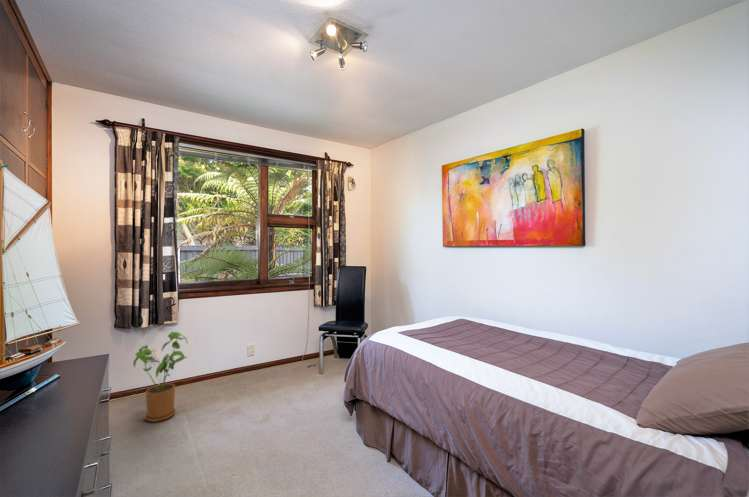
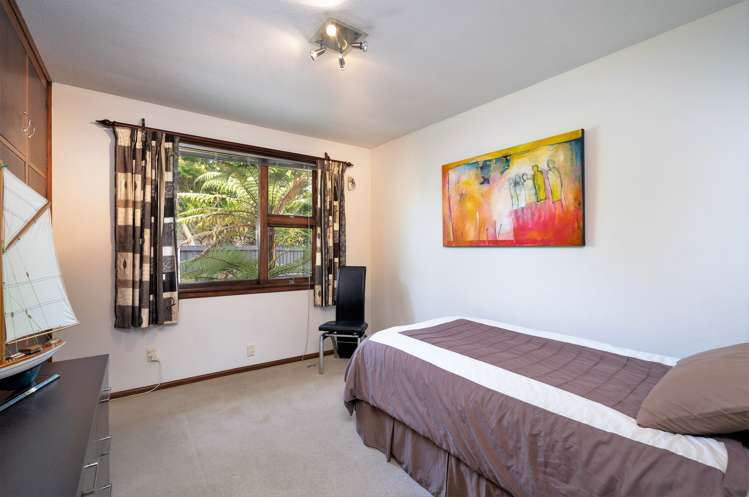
- house plant (164, 375)
